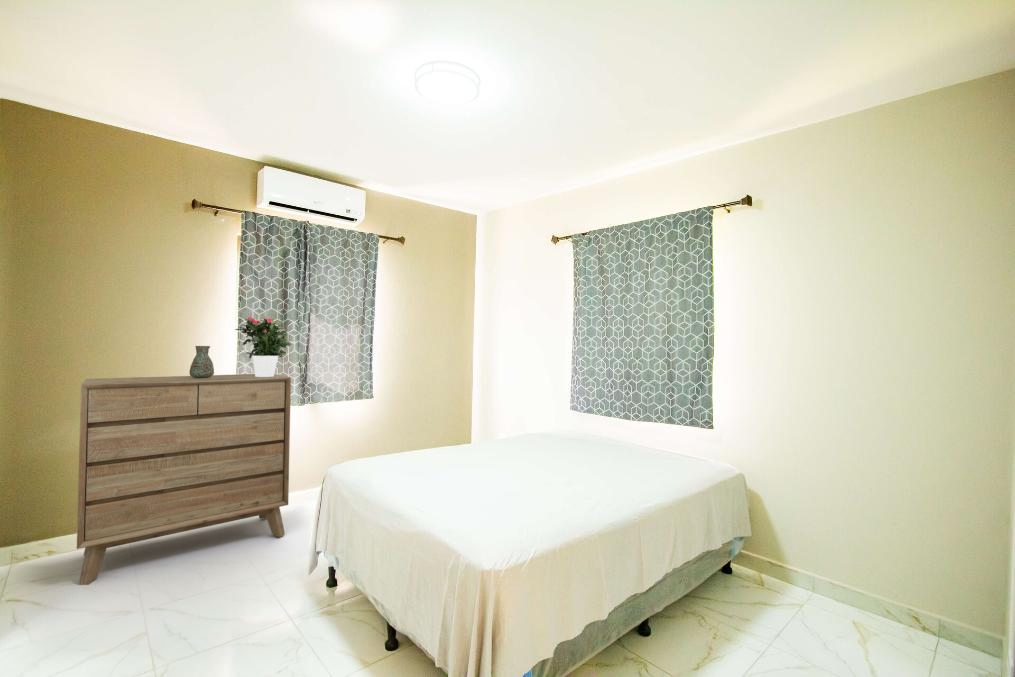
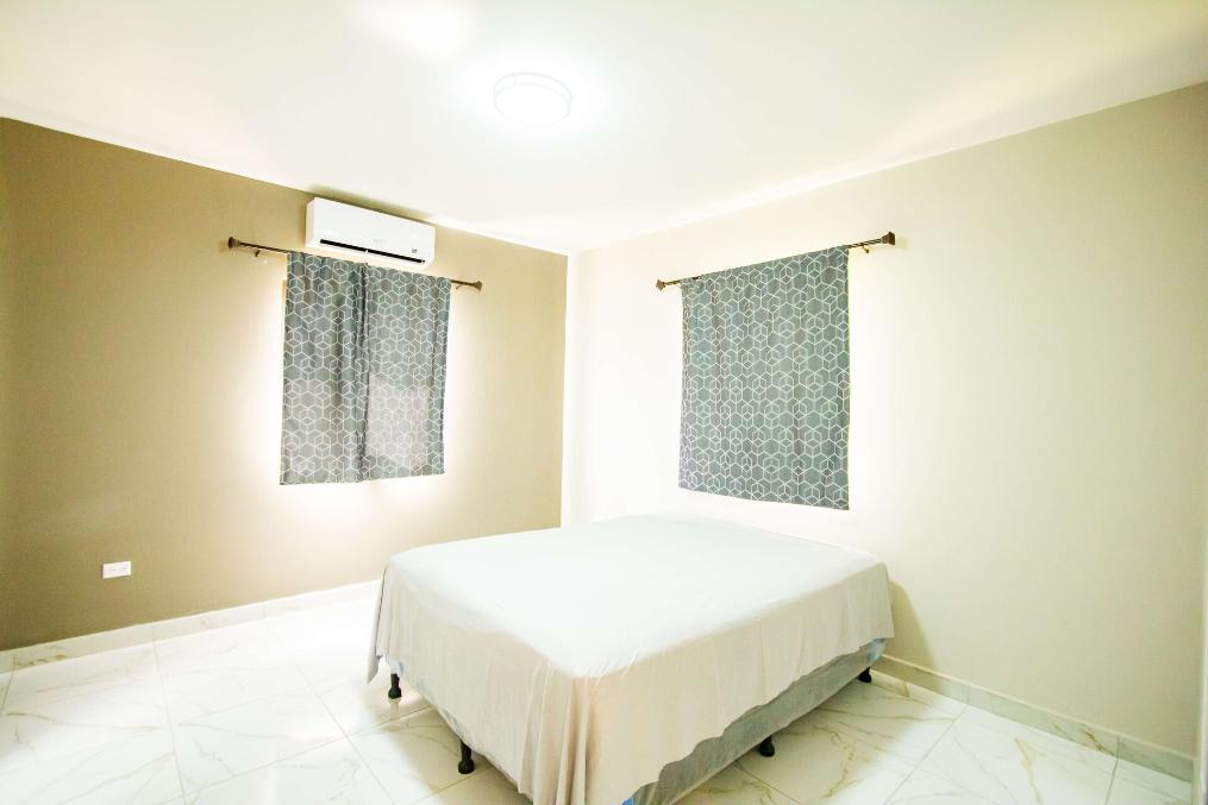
- potted flower (263, 346)
- decorative vase (202, 361)
- dresser (192, 461)
